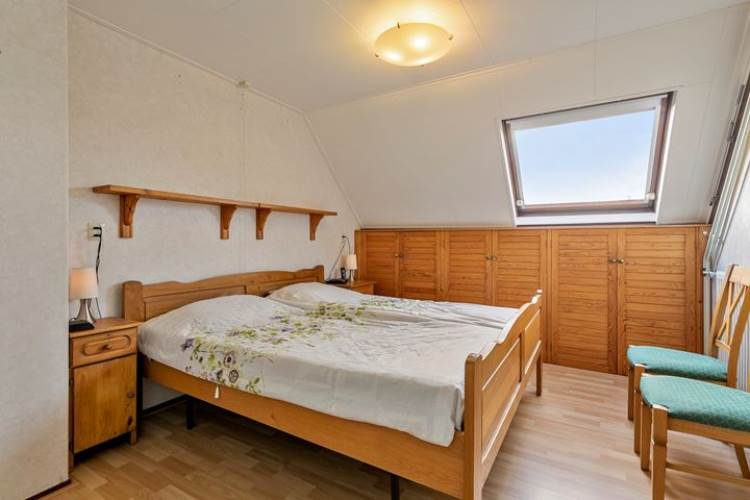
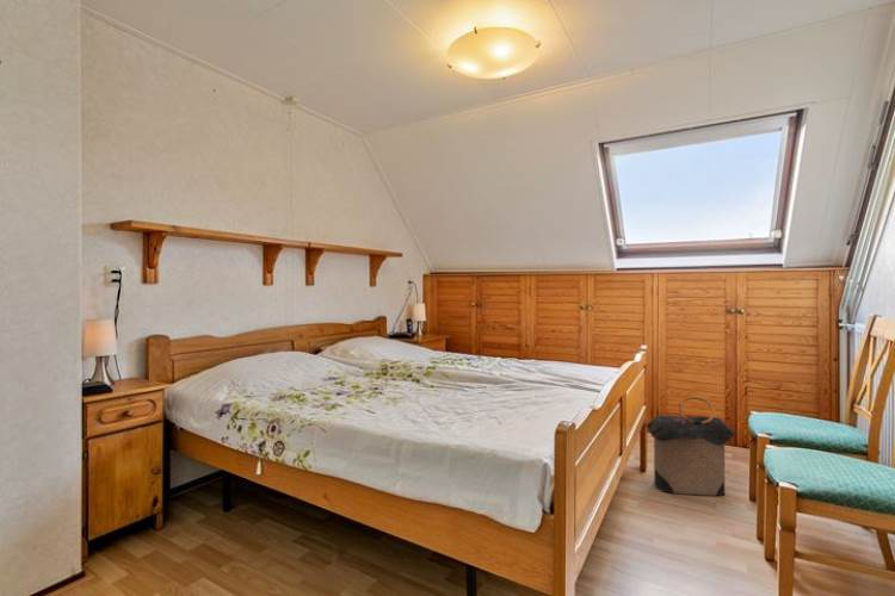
+ laundry hamper (687, 443)
